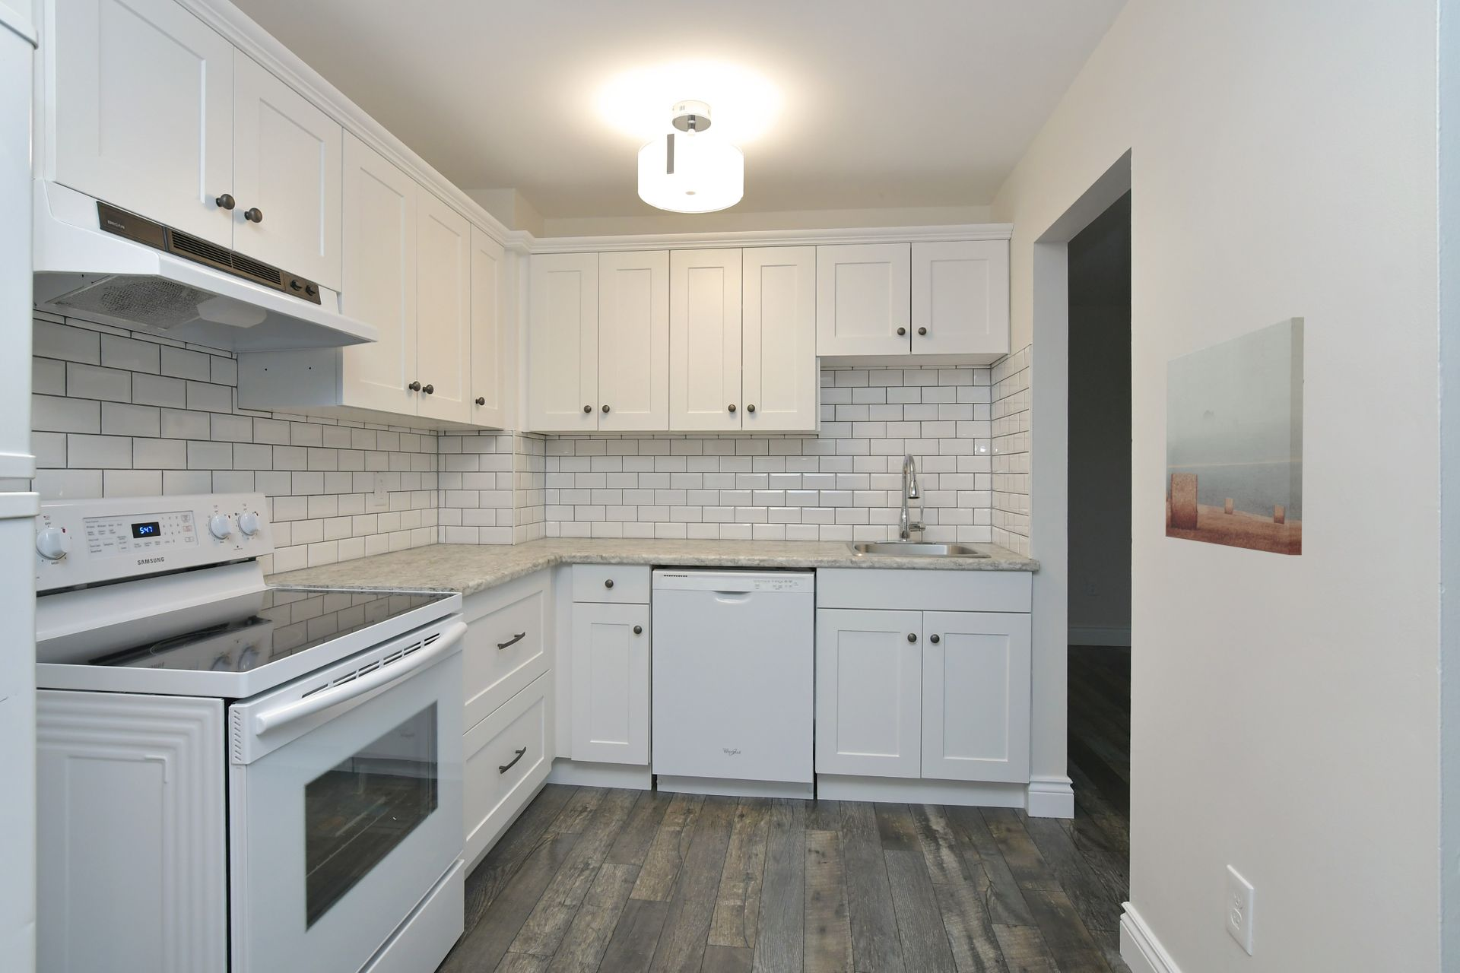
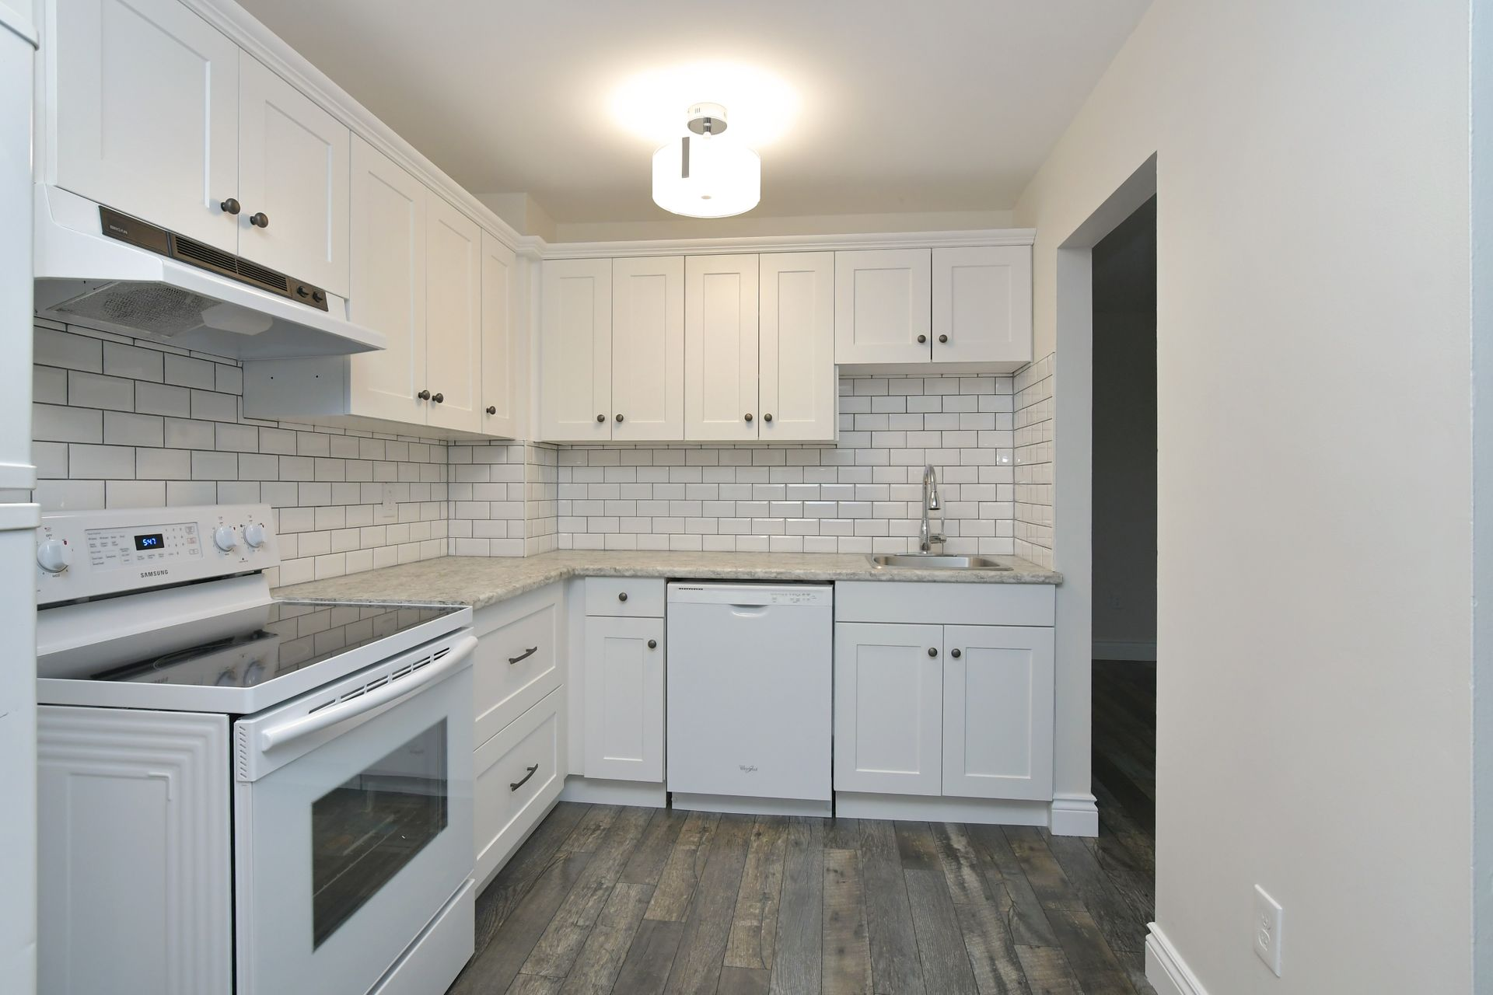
- wall art (1225, 443)
